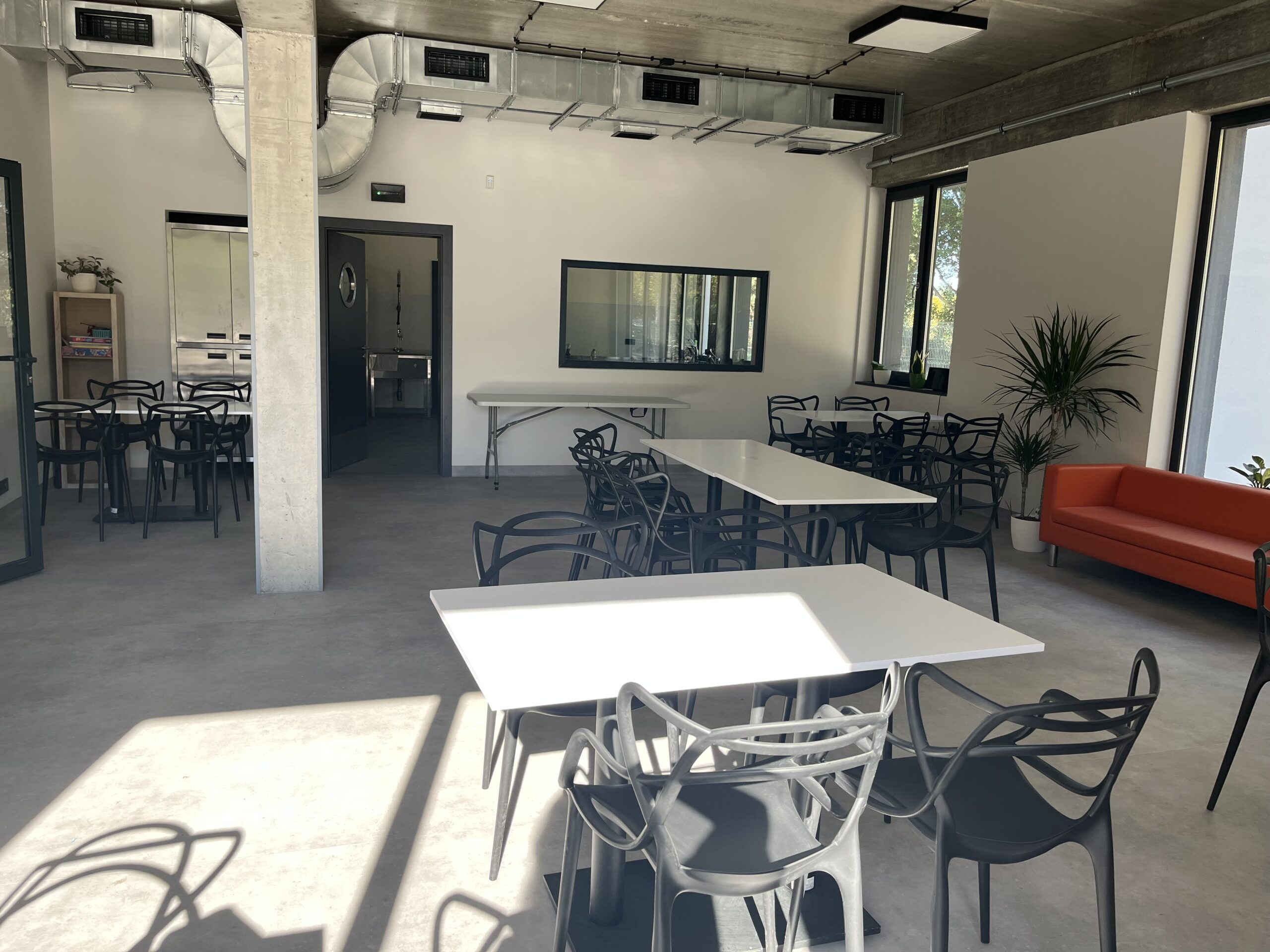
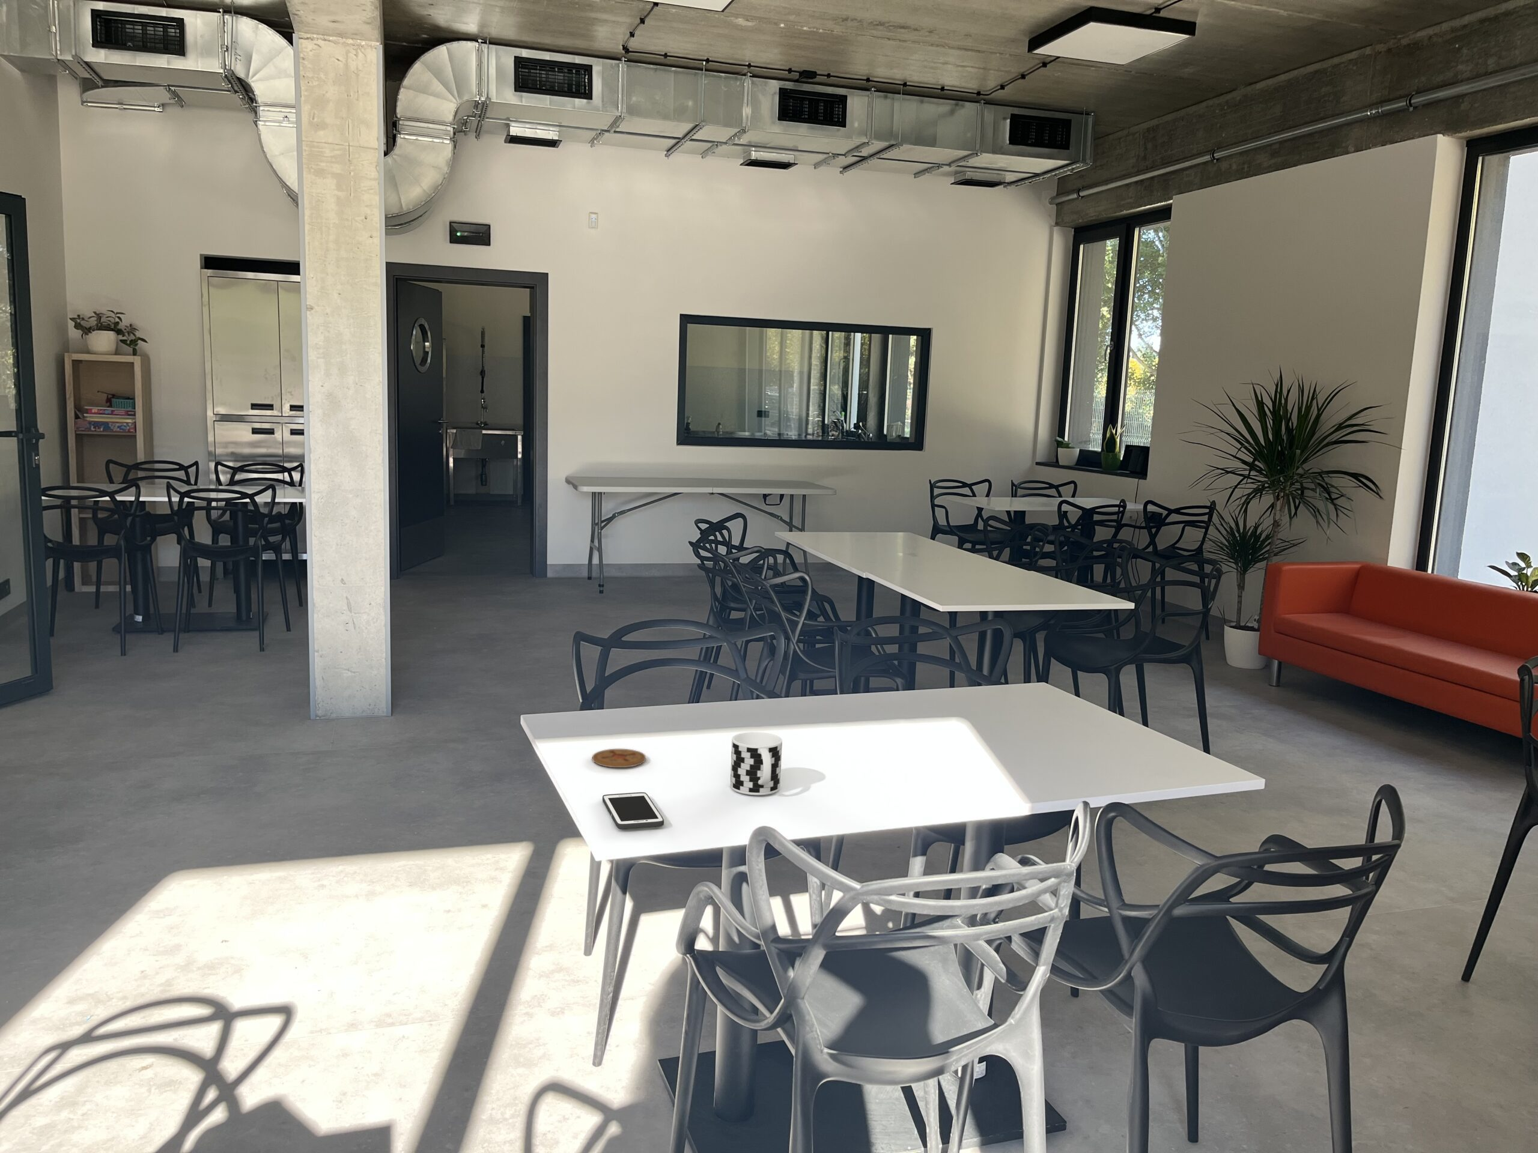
+ coaster (619, 758)
+ cup (758, 765)
+ cell phone (632, 810)
